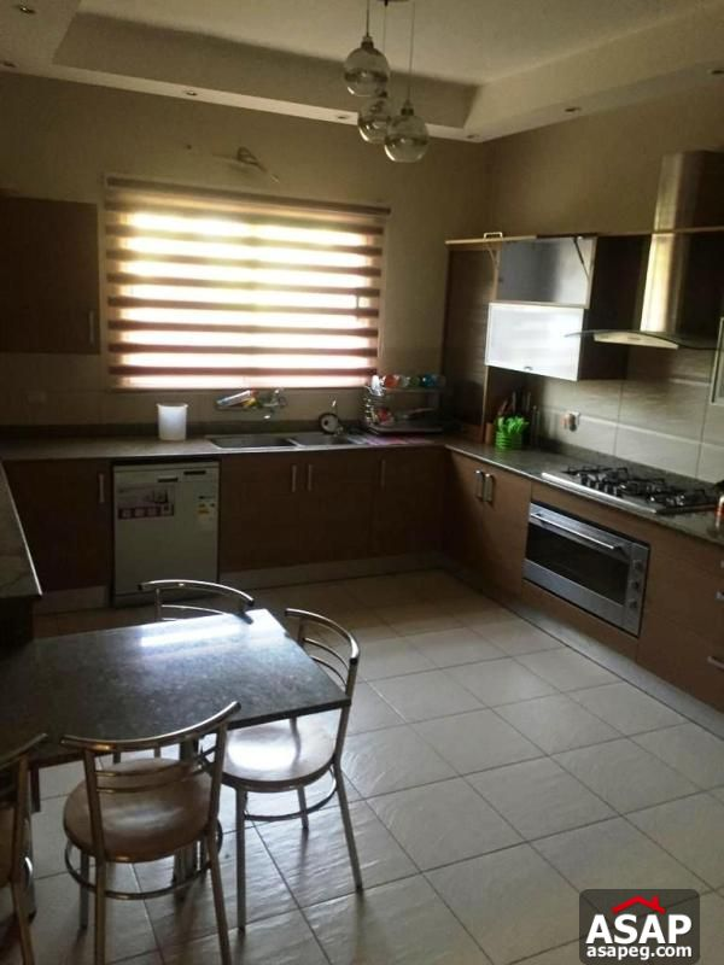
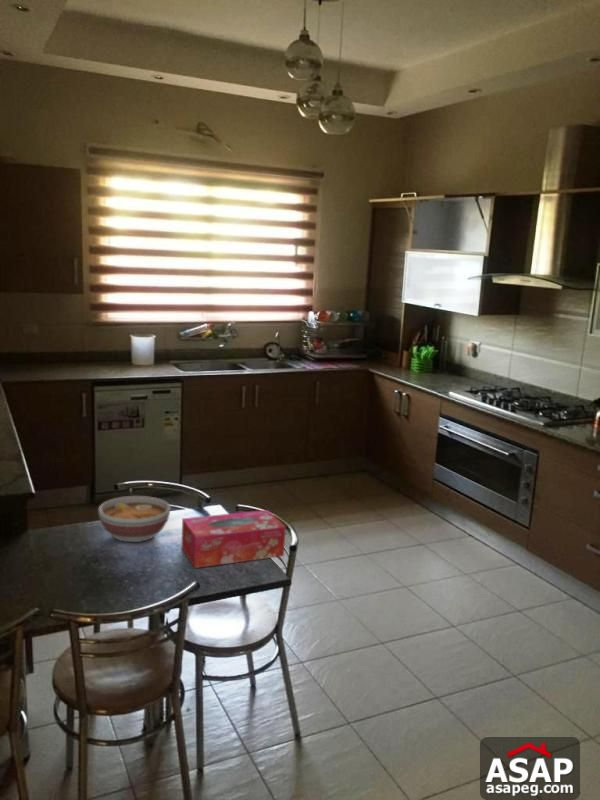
+ bowl (134, 521)
+ tissue box (233, 537)
